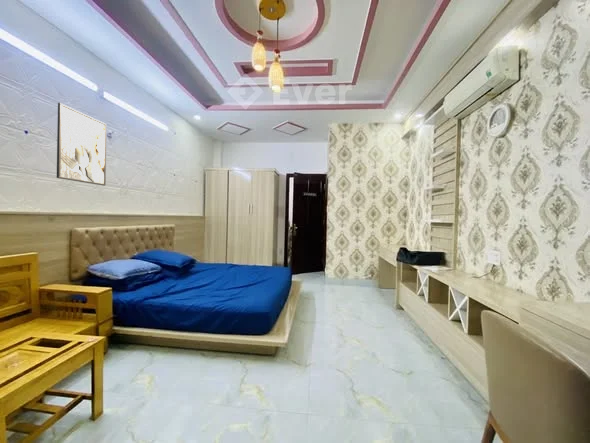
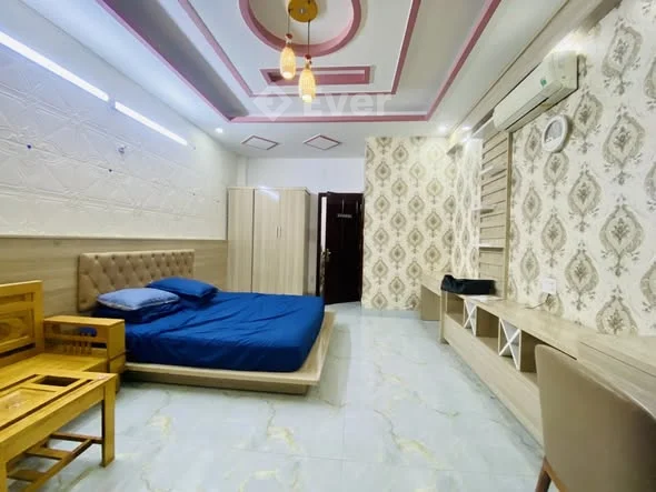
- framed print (84, 148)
